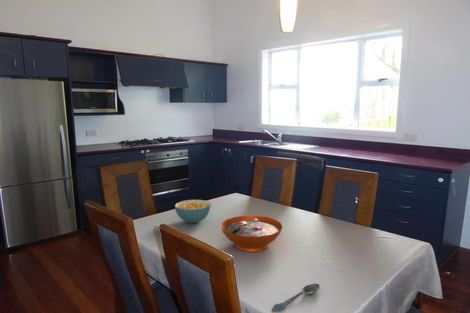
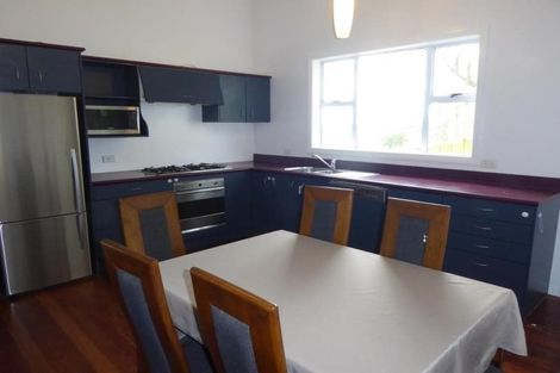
- decorative bowl (251, 234)
- cereal bowl (193, 212)
- spoon (296, 297)
